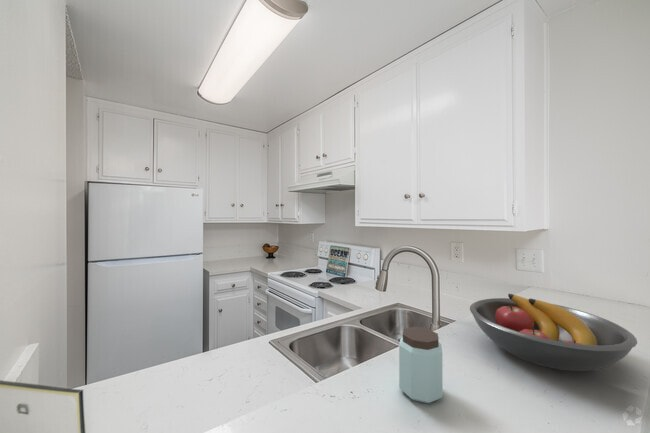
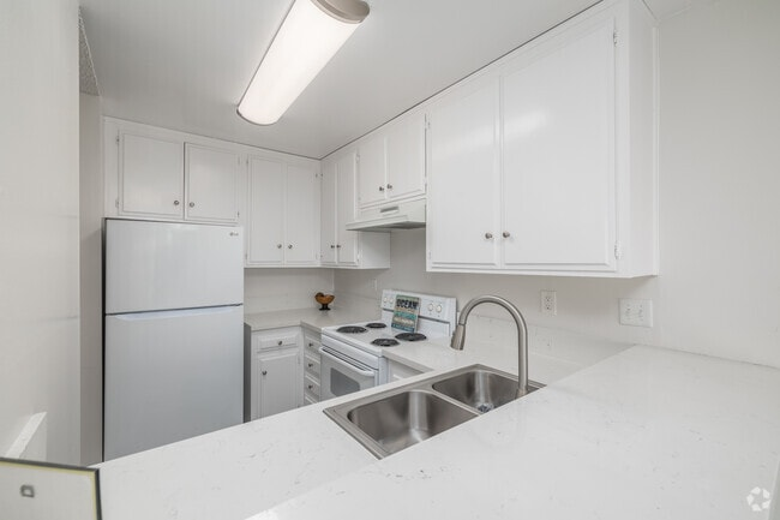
- fruit bowl (540, 330)
- peanut butter (420, 362)
